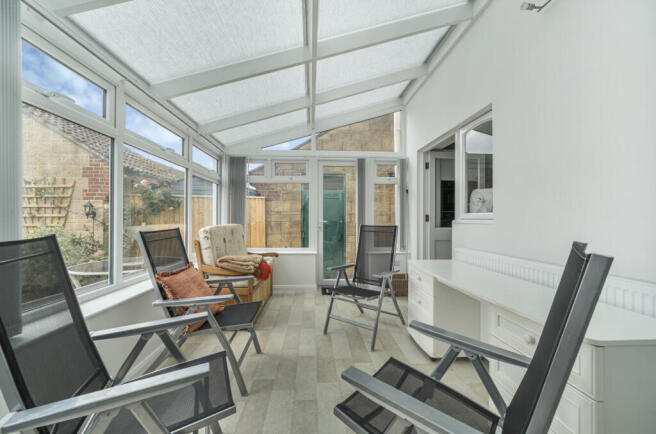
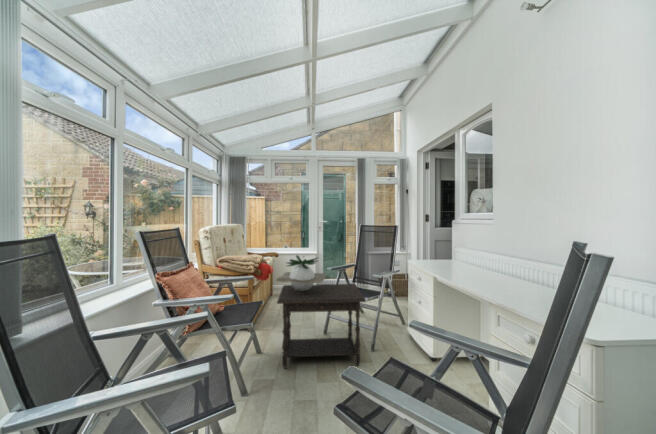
+ potted plant (302, 273)
+ side table (320, 311)
